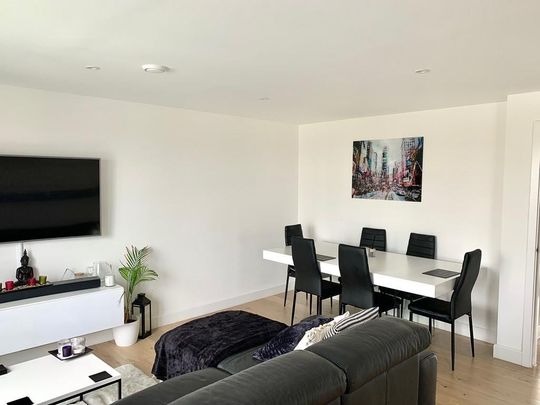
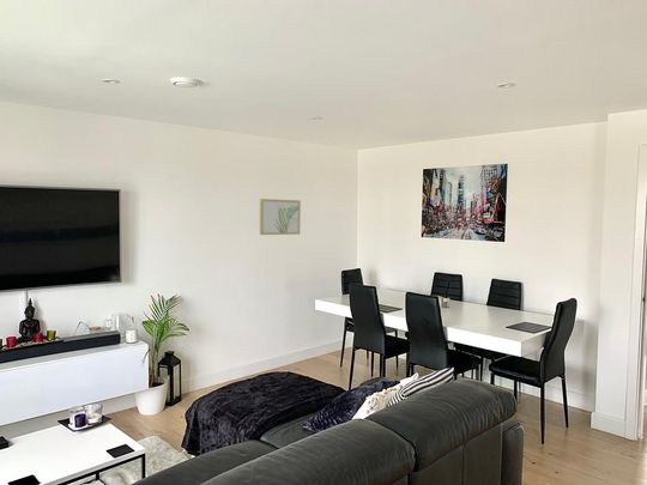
+ wall art (280, 217)
